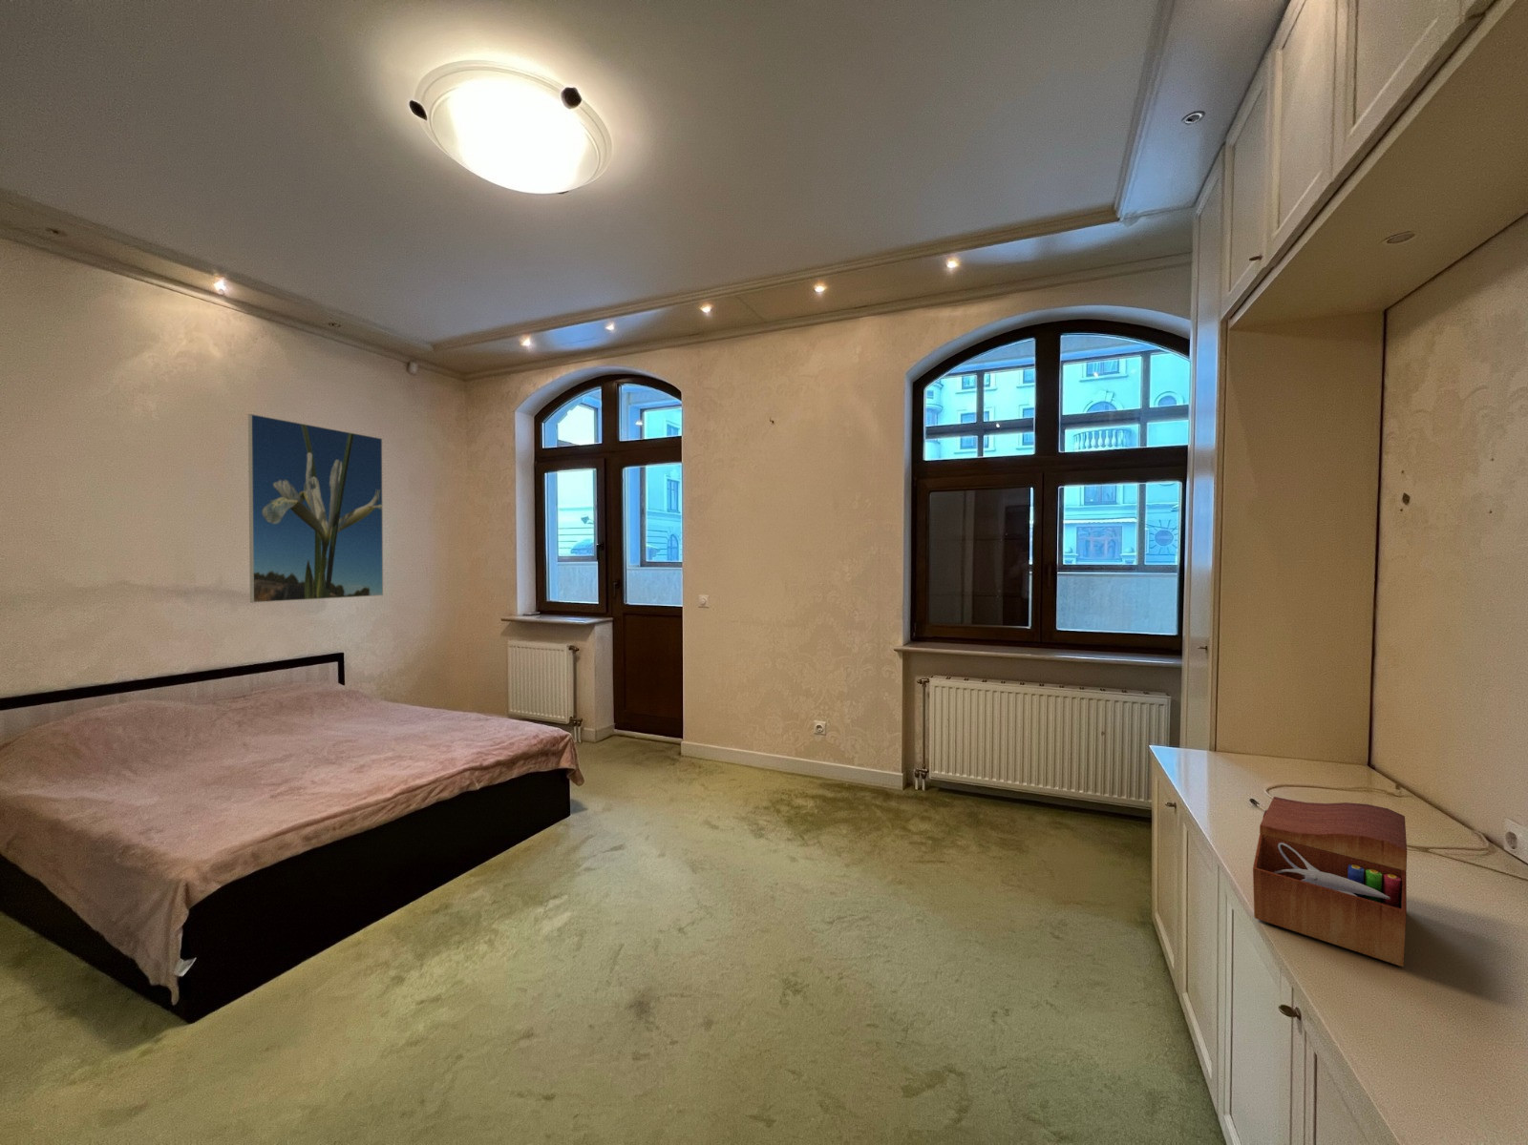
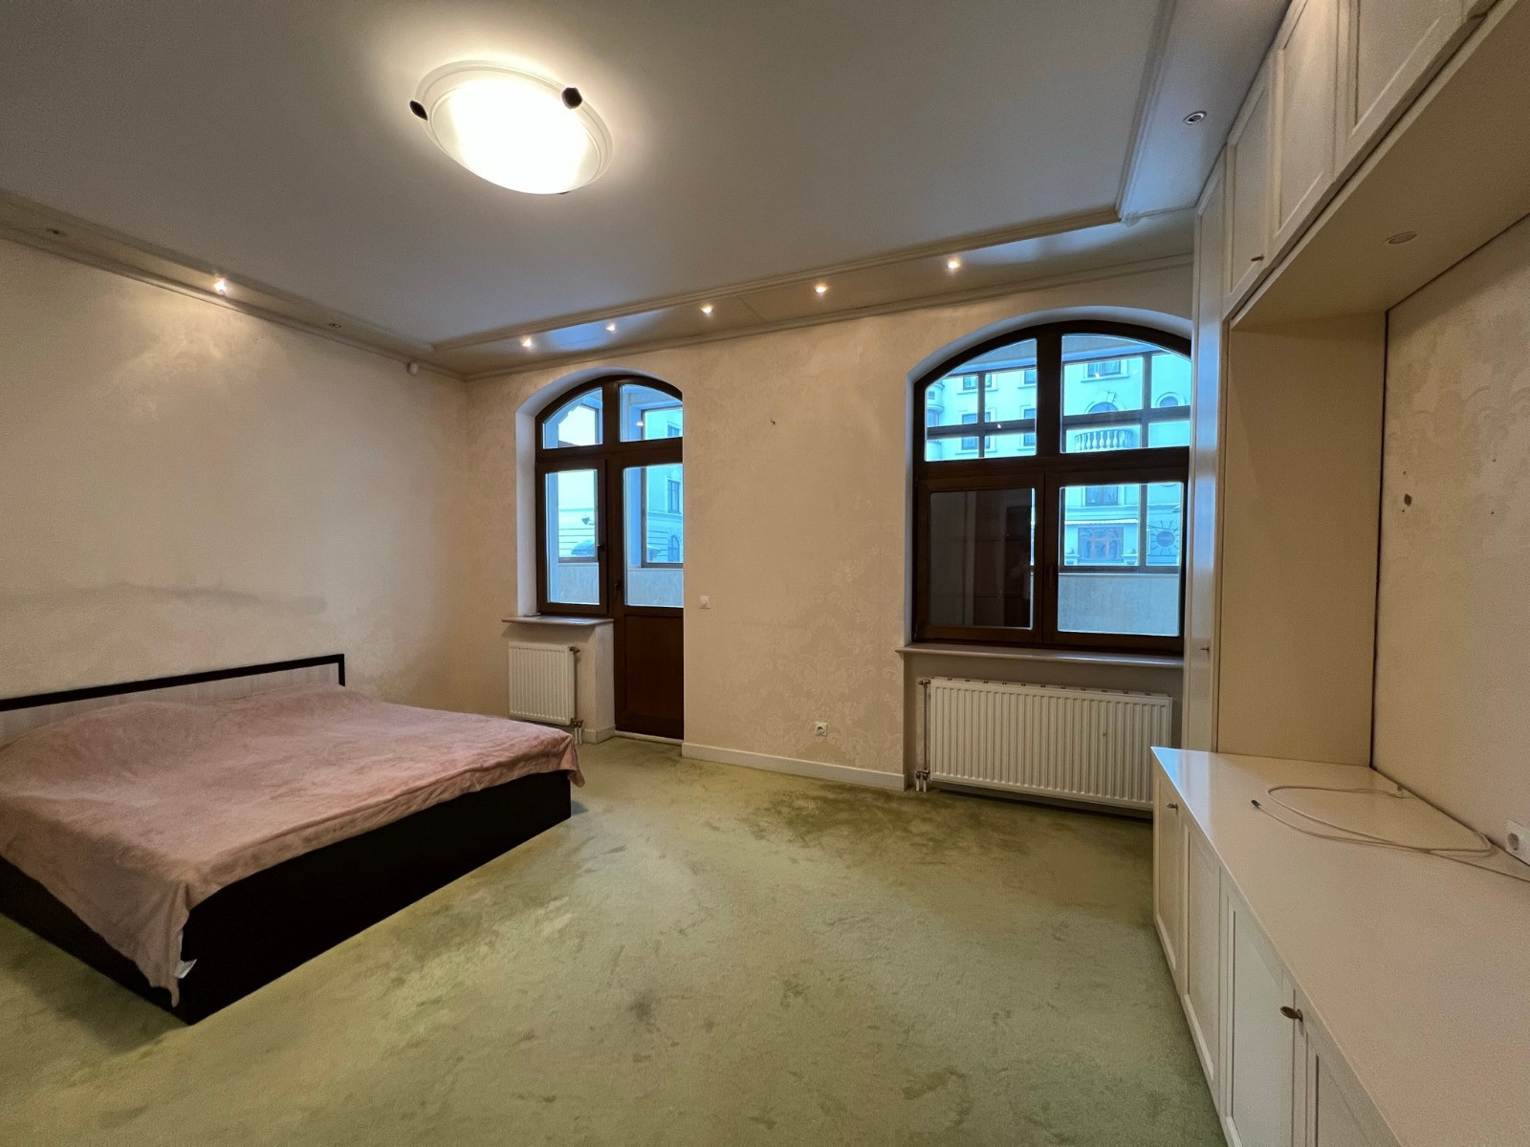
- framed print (321, 514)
- sewing box (1326, 866)
